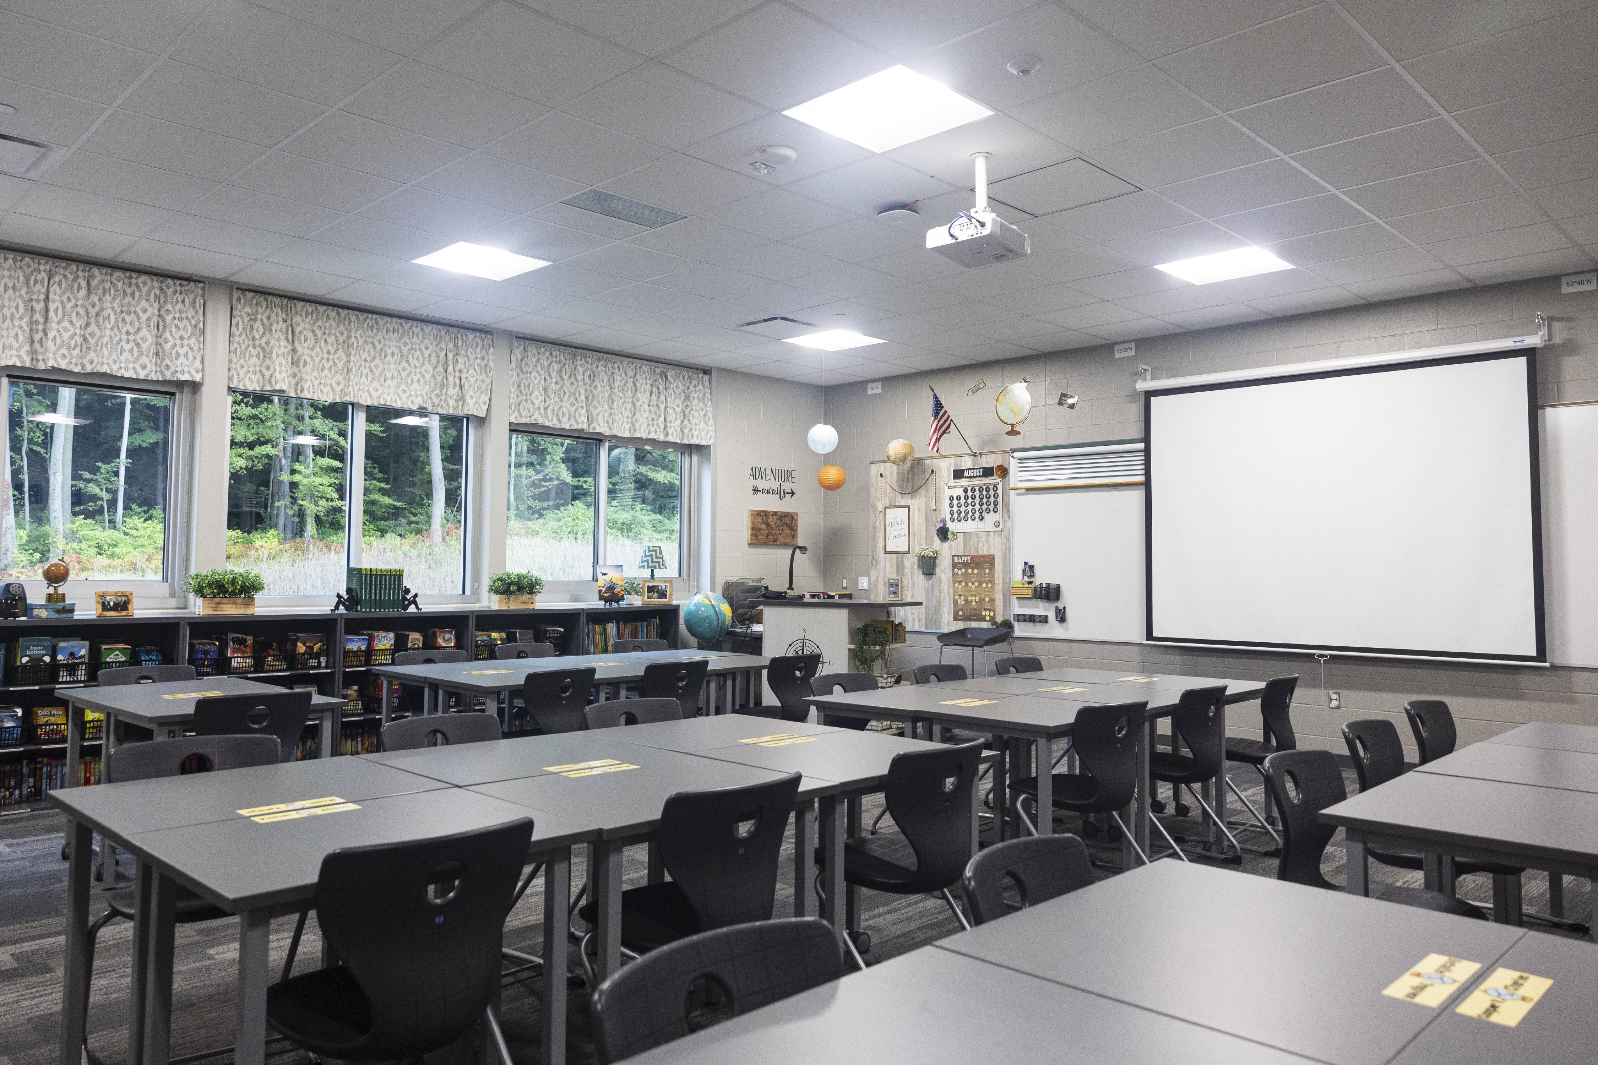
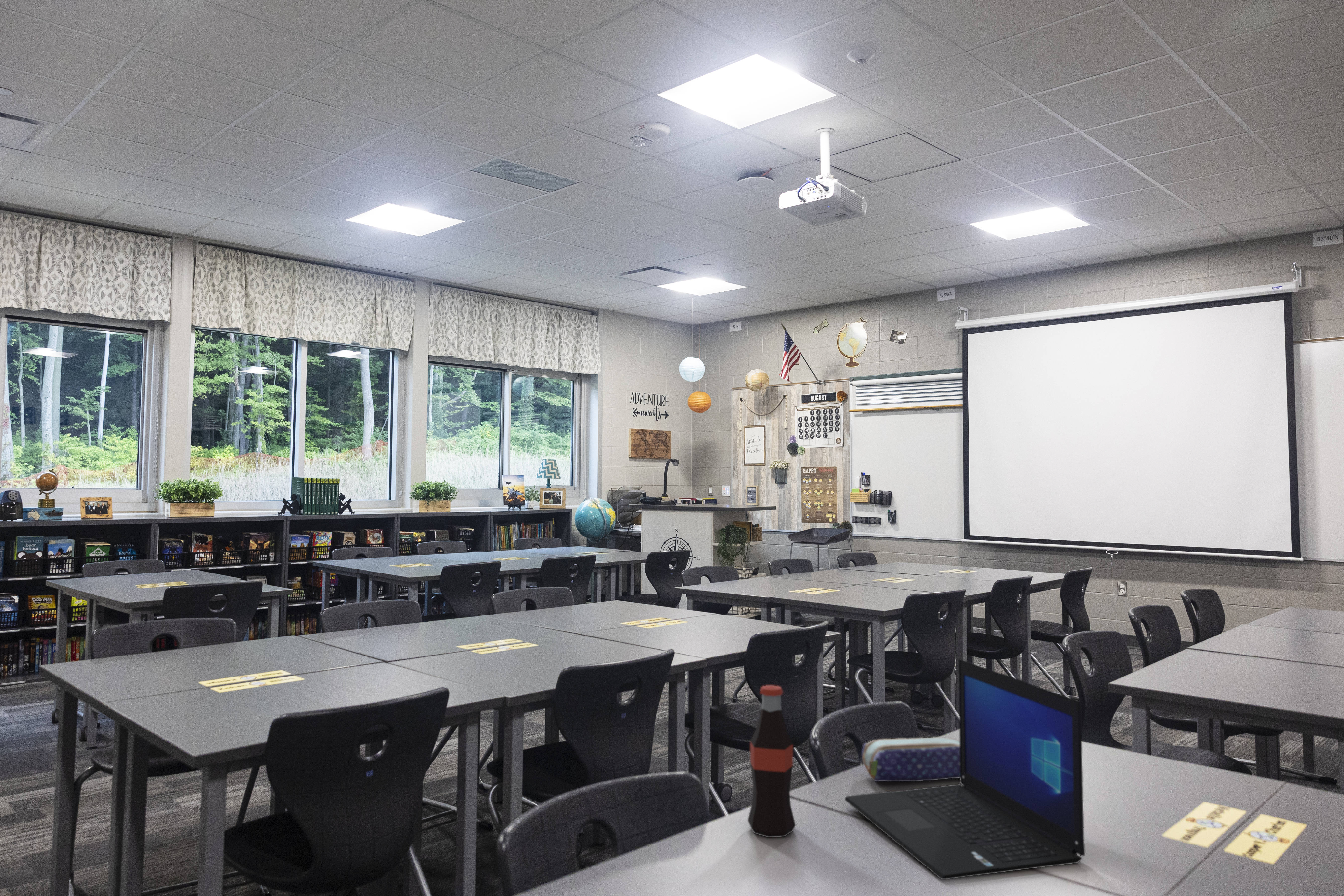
+ laptop (960, 756)
+ bottle (771, 757)
+ pencil case (916, 759)
